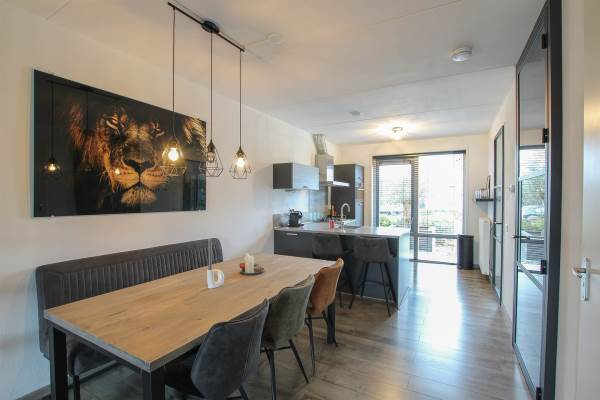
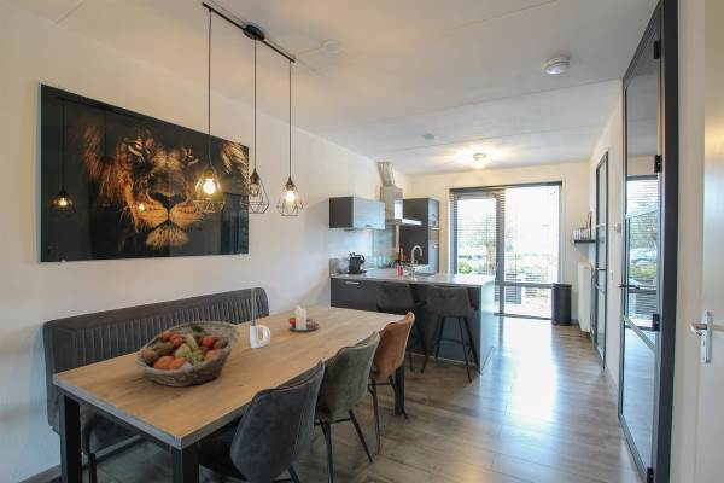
+ fruit basket (189, 351)
